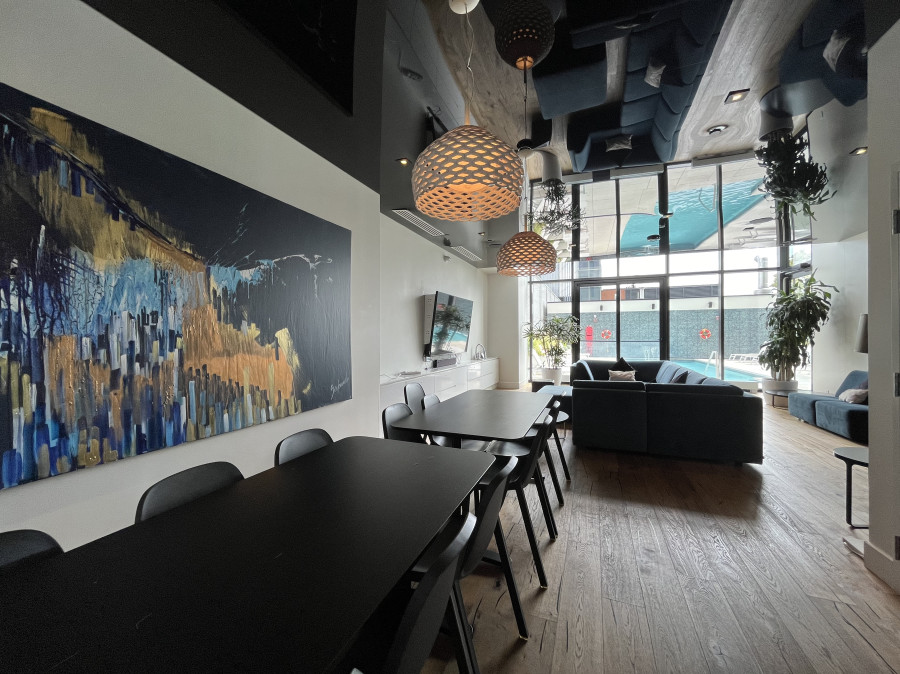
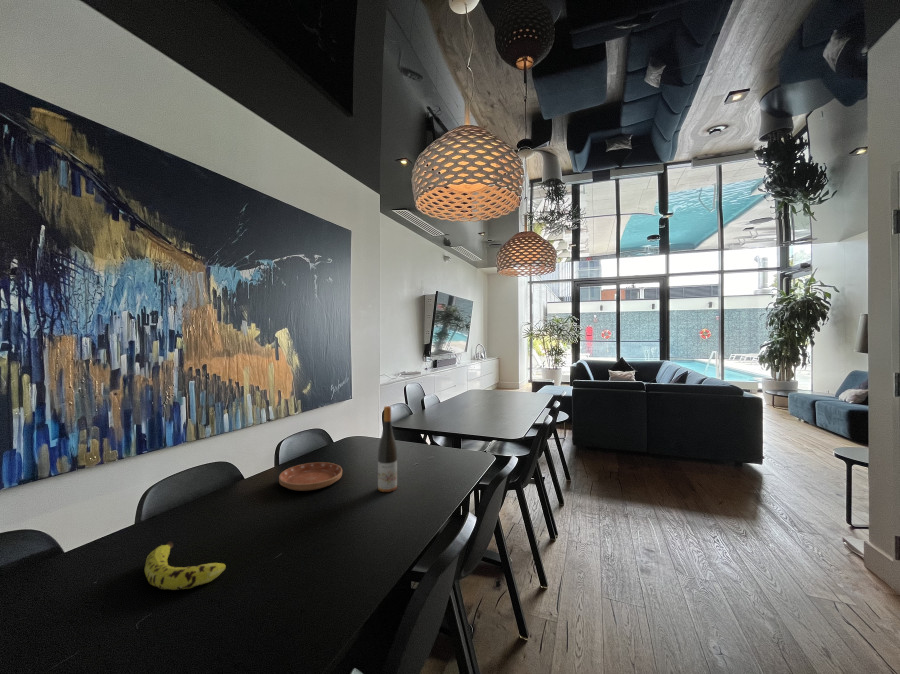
+ wine bottle (387, 447)
+ saucer (311, 476)
+ fruit (186, 567)
